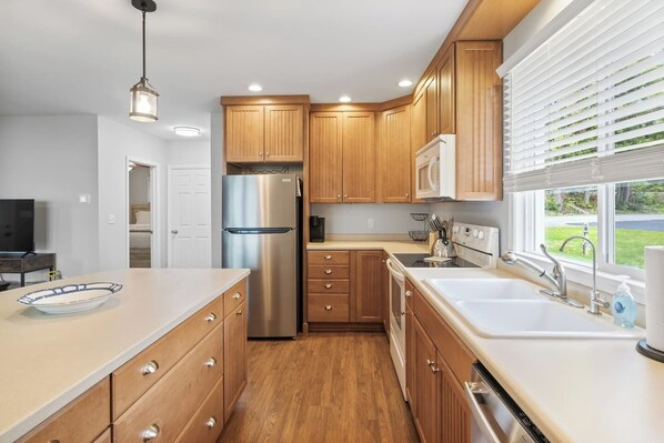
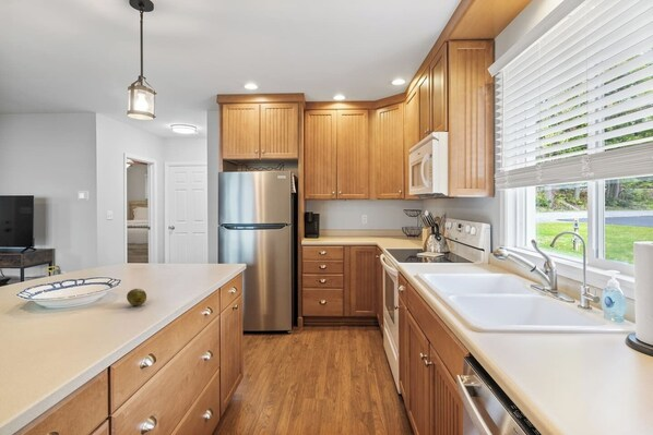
+ fruit (136, 297)
